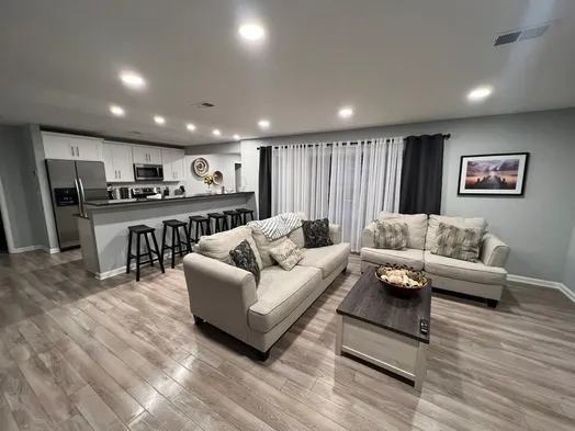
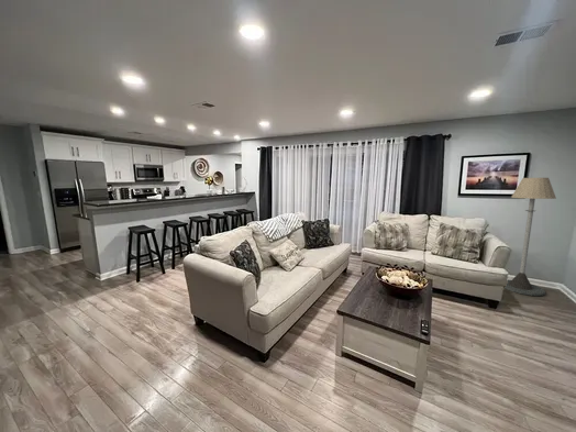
+ floor lamp (527, 234)
